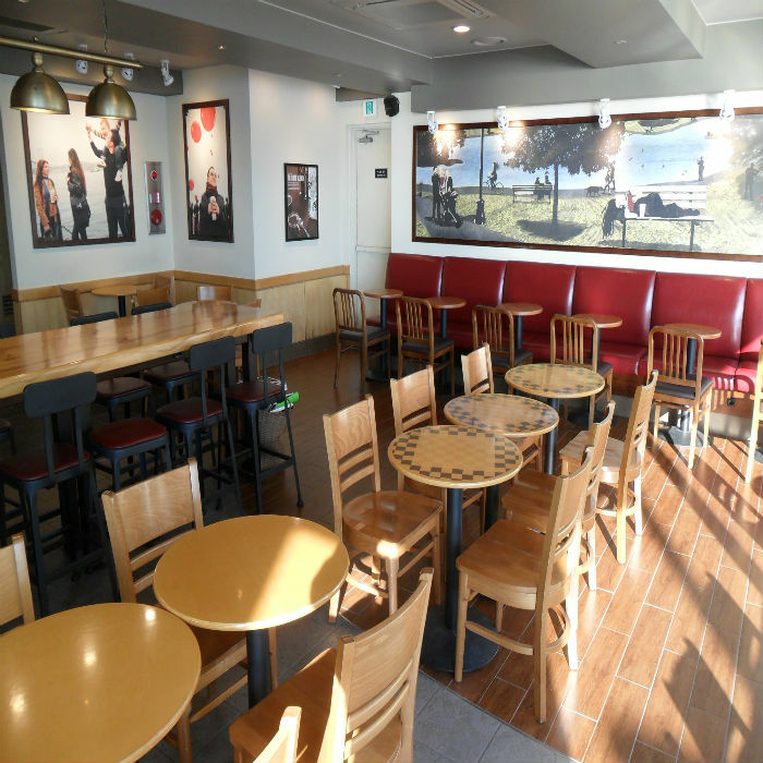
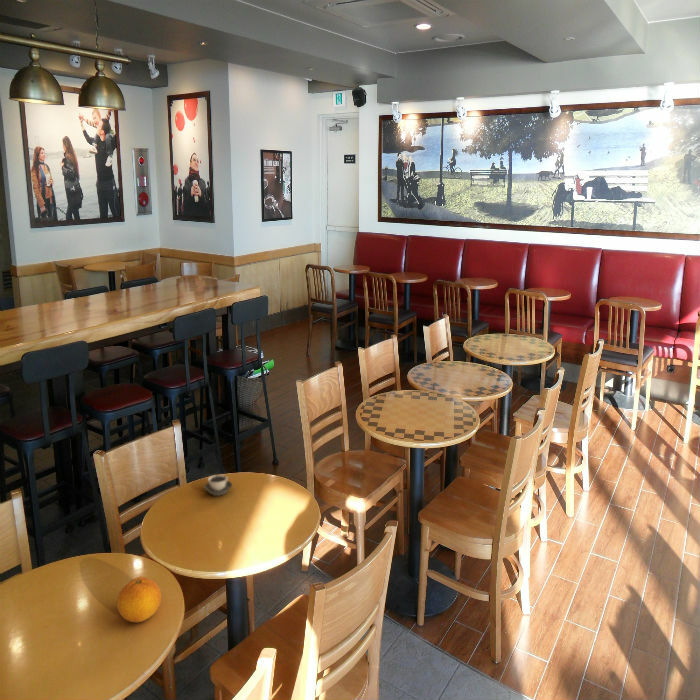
+ fruit (139, 597)
+ cup (218, 485)
